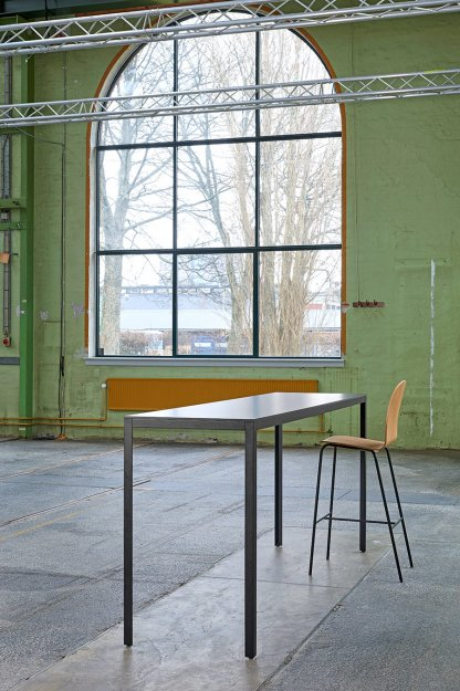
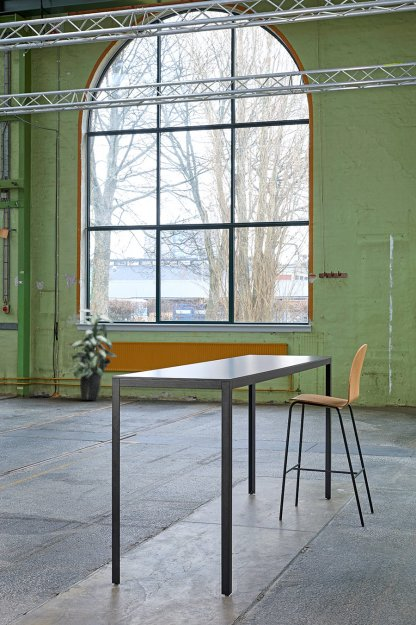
+ indoor plant (90, 354)
